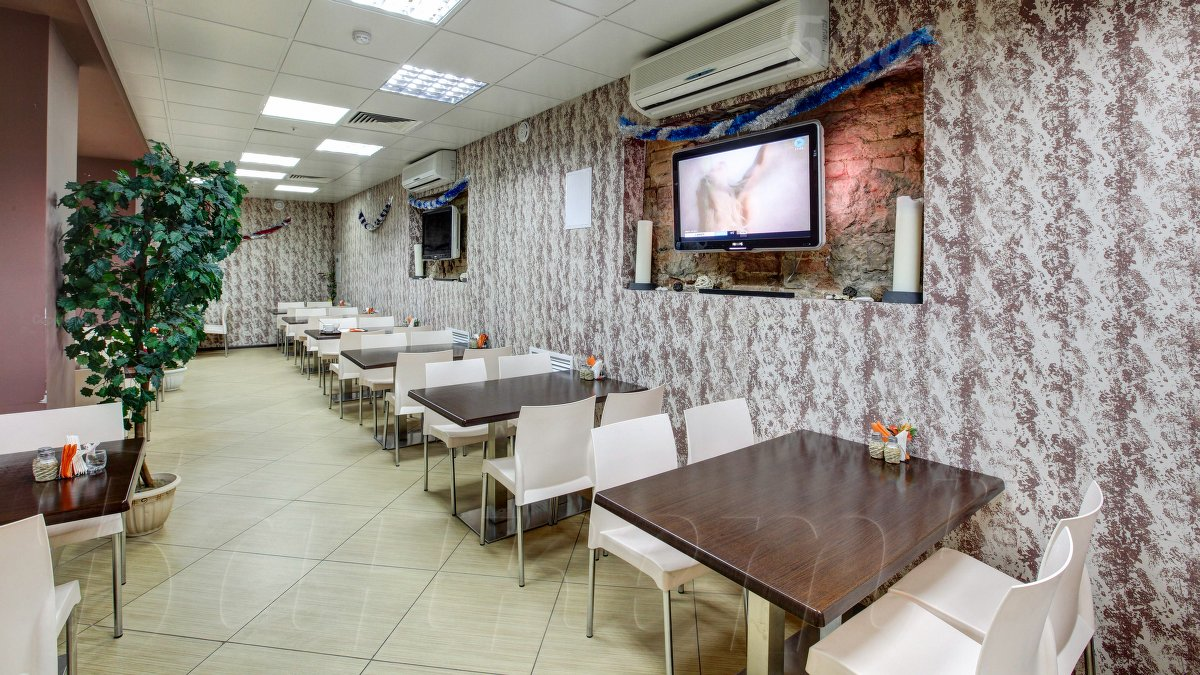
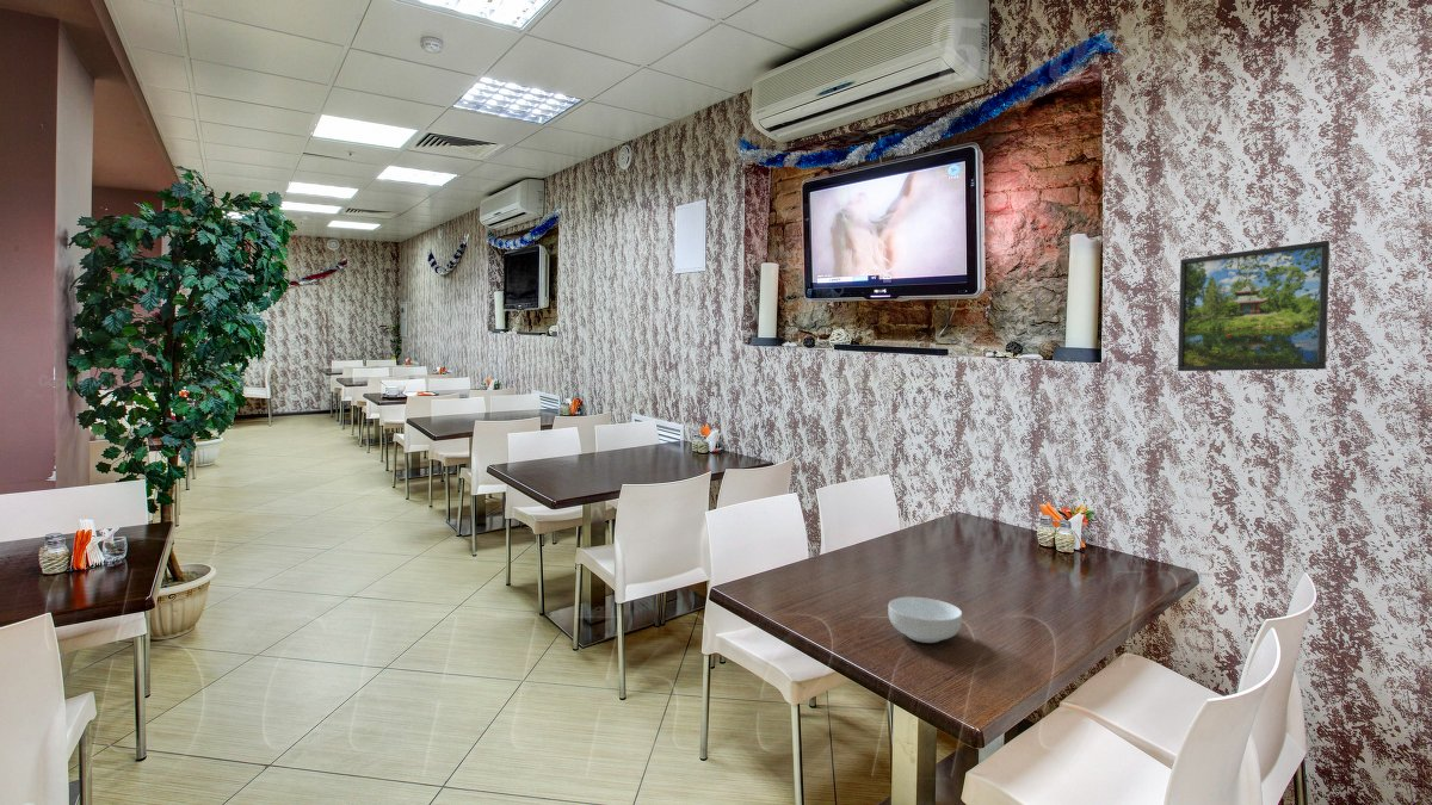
+ cereal bowl (924, 621)
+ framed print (1248, 310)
